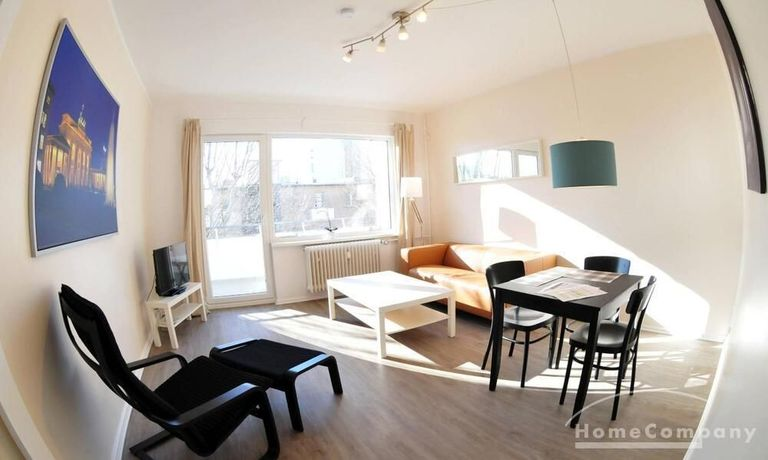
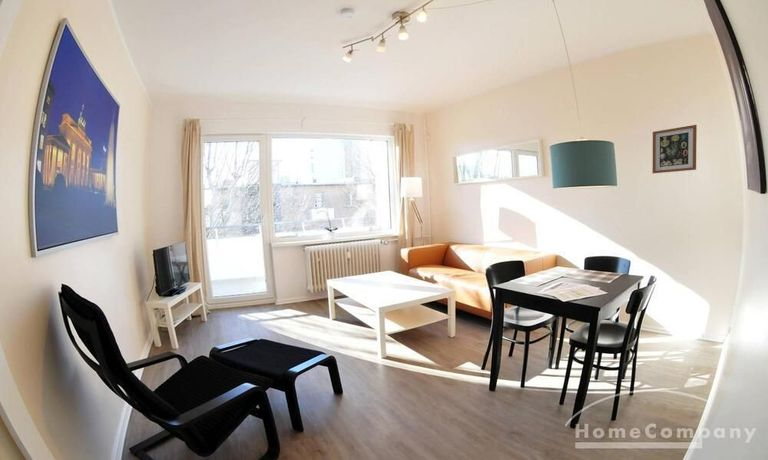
+ wall art (673, 150)
